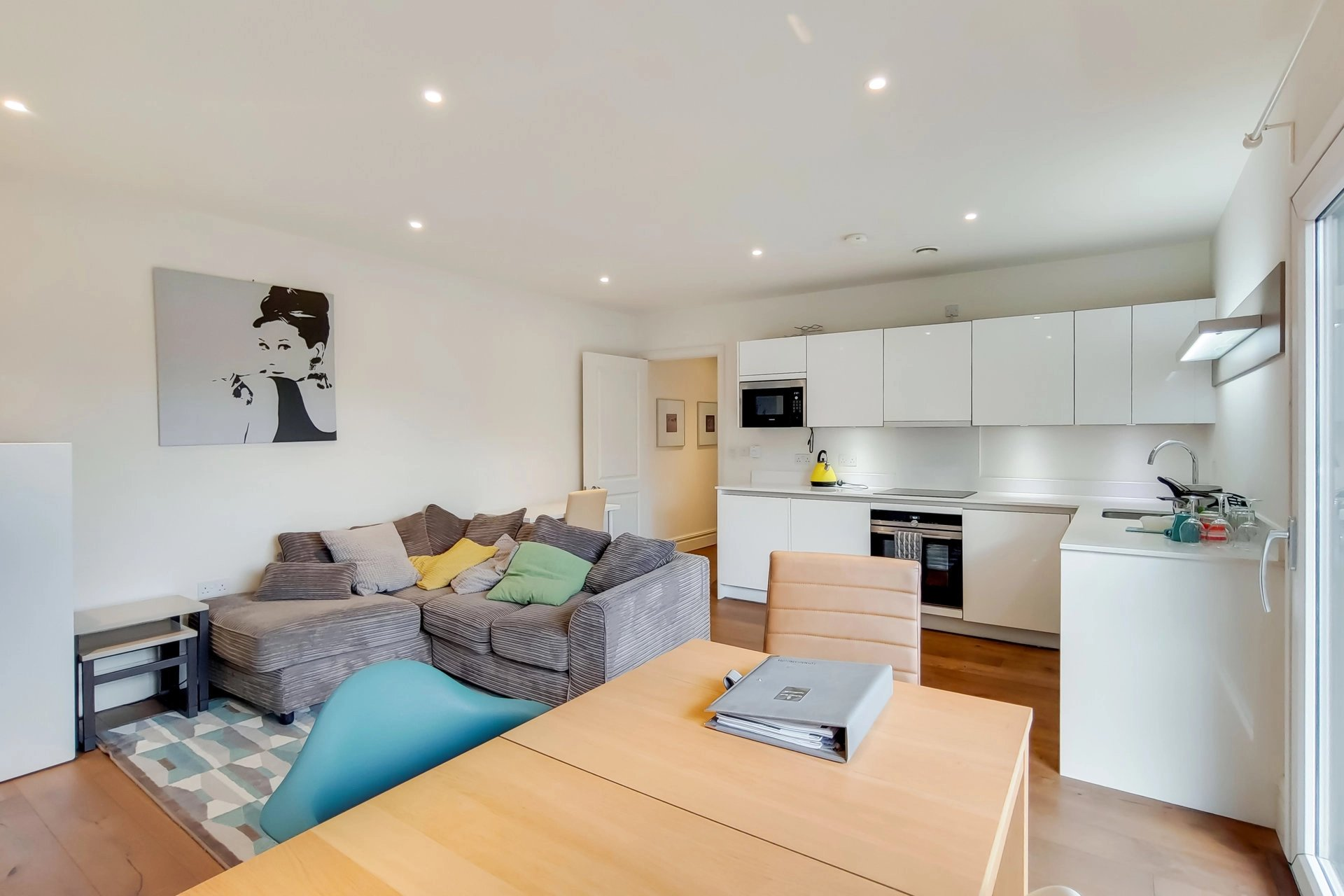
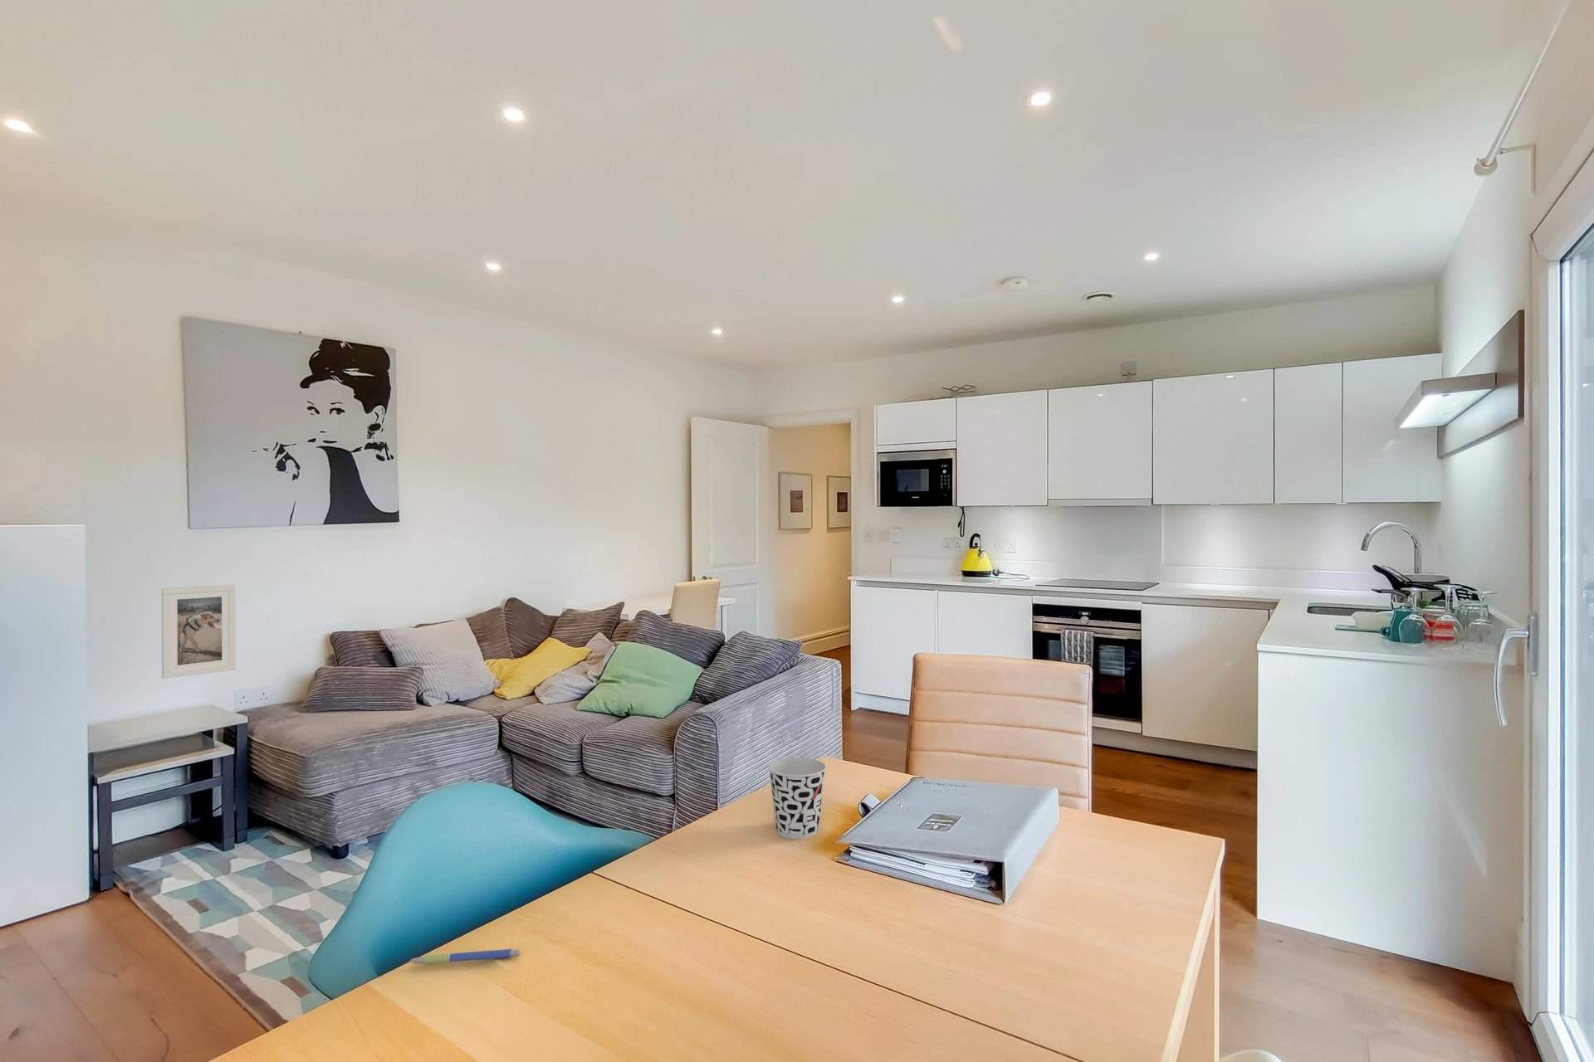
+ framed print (199, 629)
+ cup (797, 798)
+ pen (464, 955)
